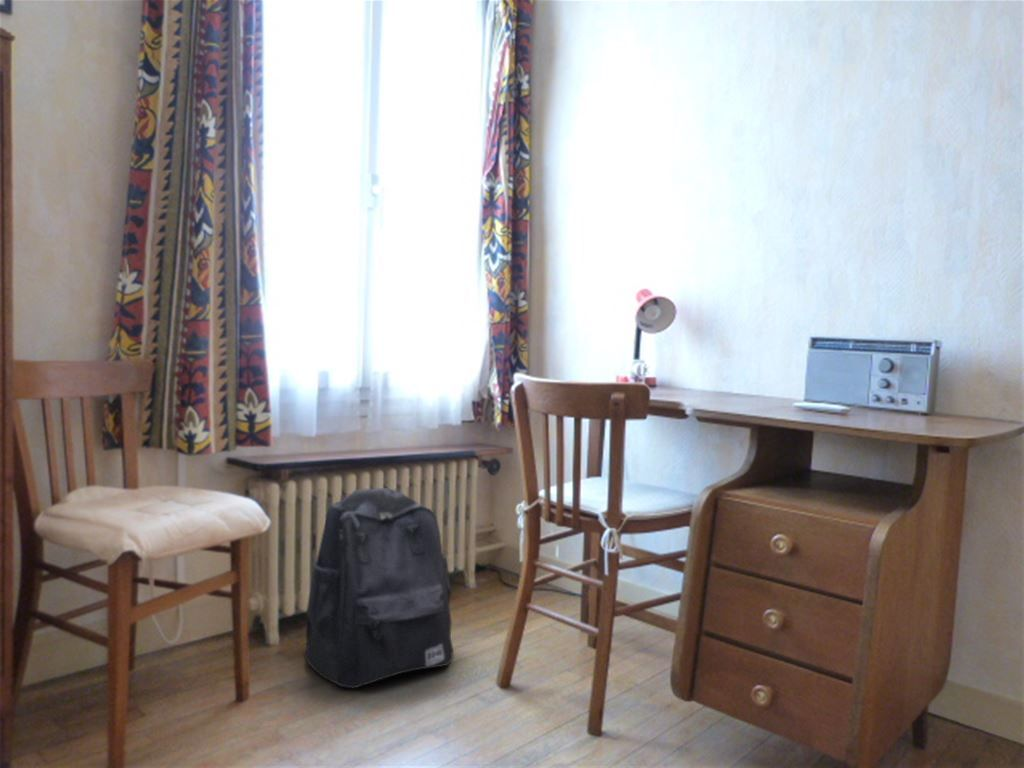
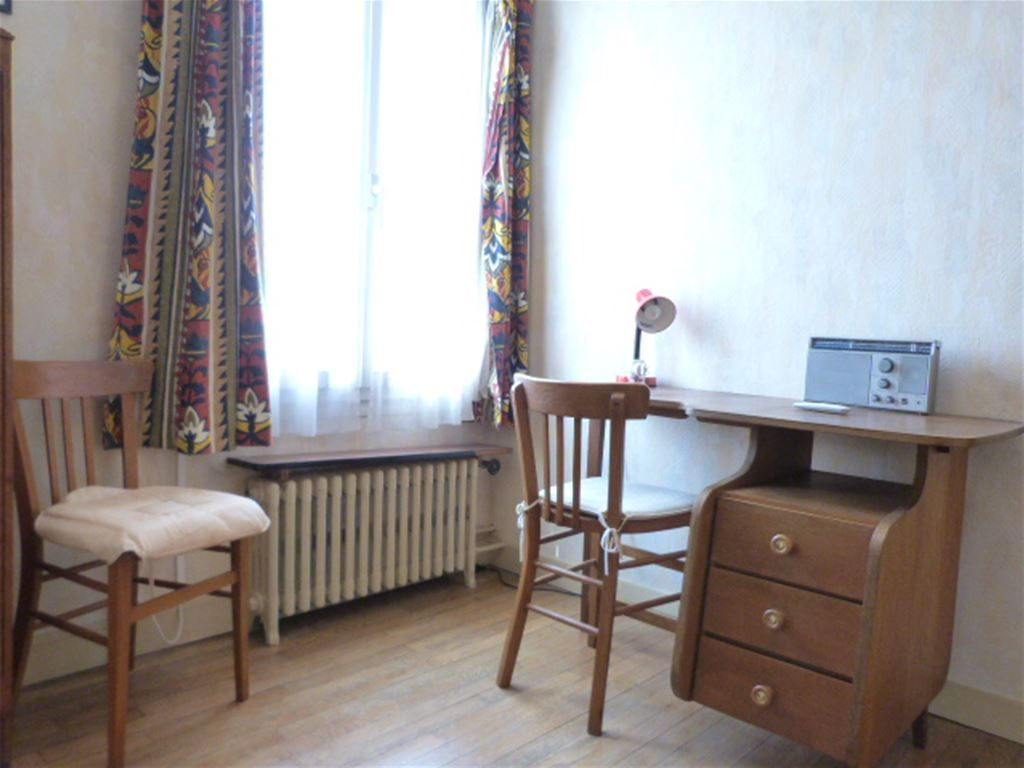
- backpack (379, 577)
